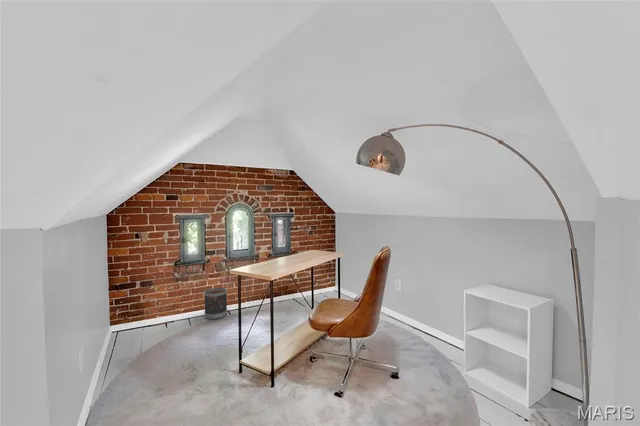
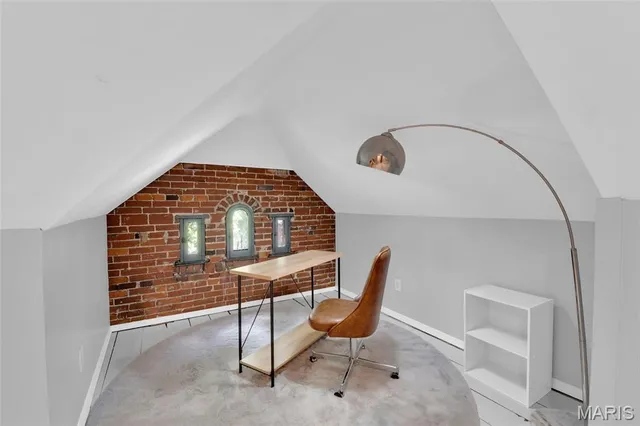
- wastebasket (215, 303)
